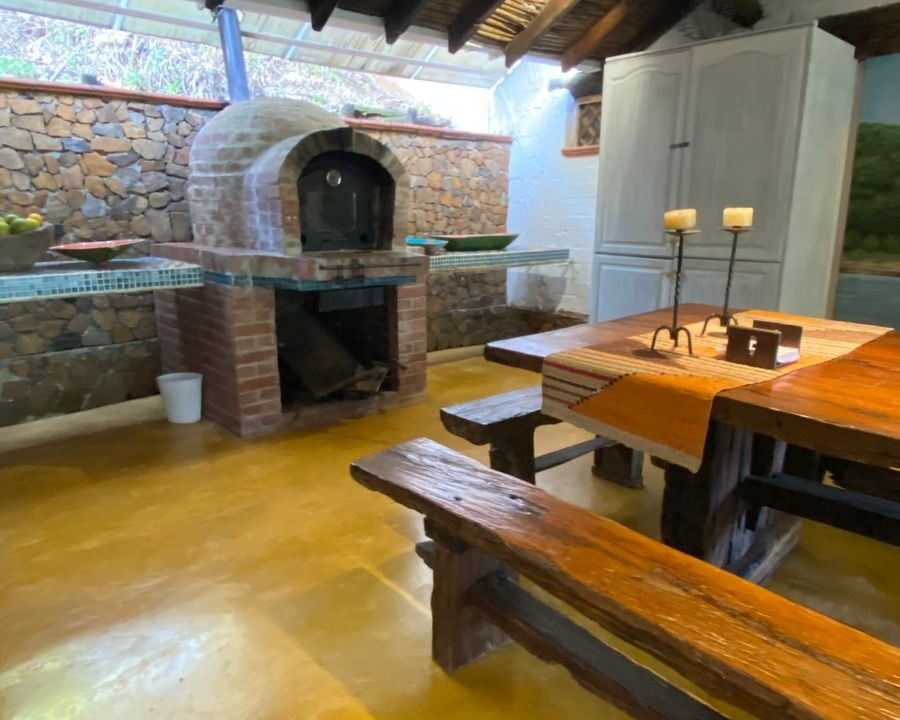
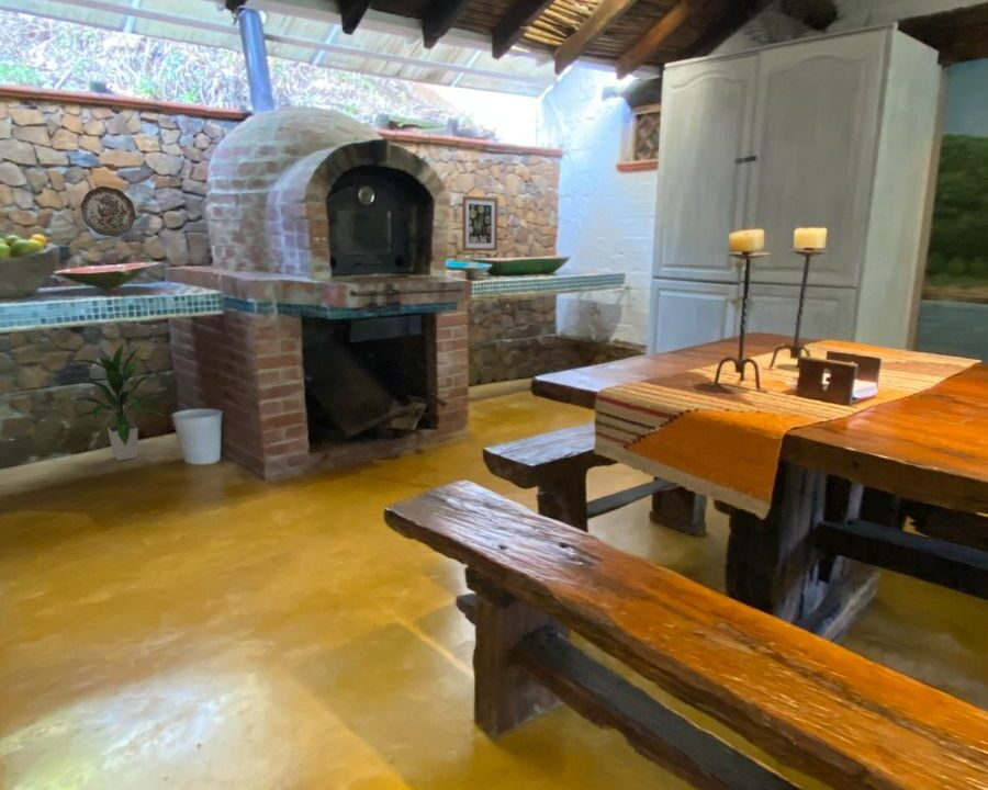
+ wall art (480, 224)
+ decorative plate (108, 211)
+ indoor plant (117, 402)
